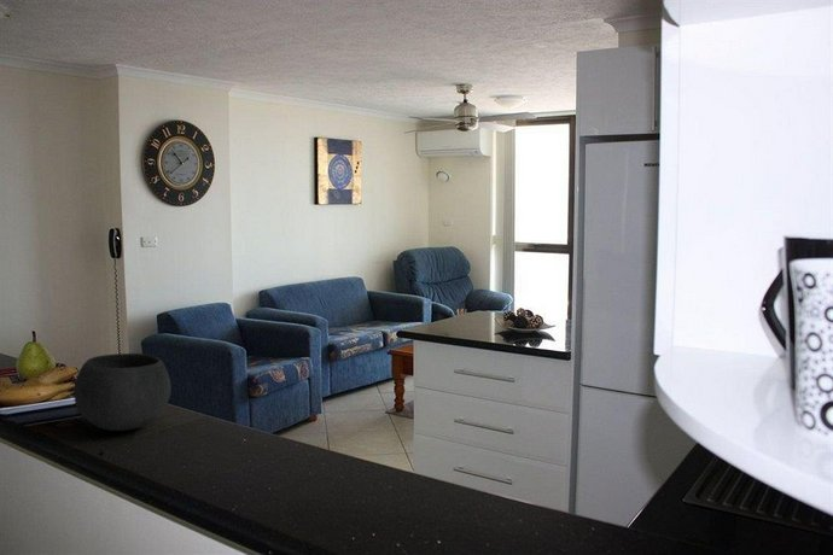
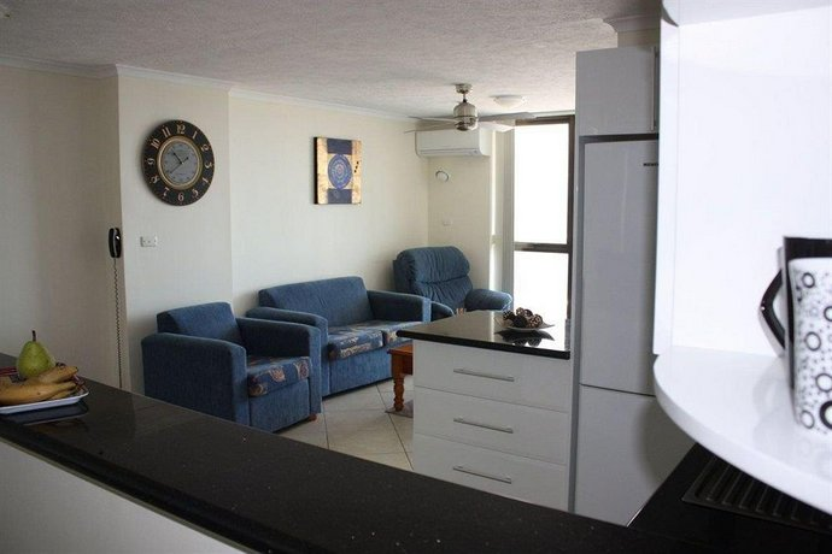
- bowl (123, 392)
